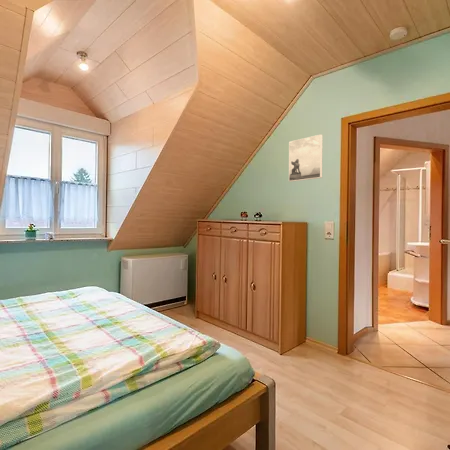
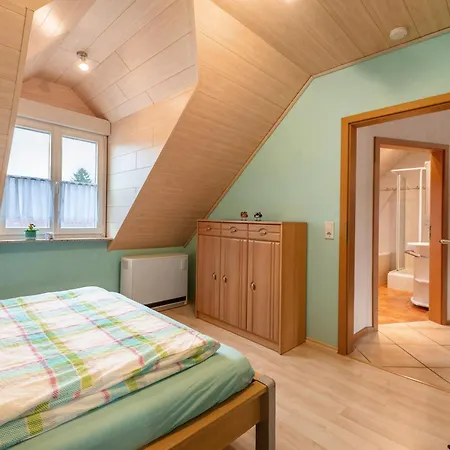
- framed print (304, 159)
